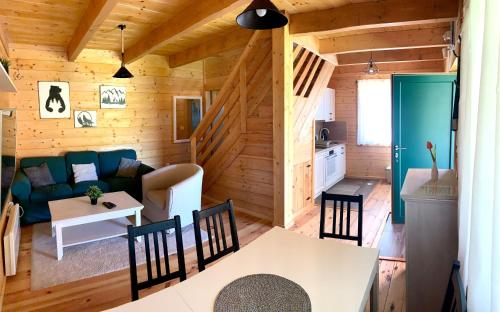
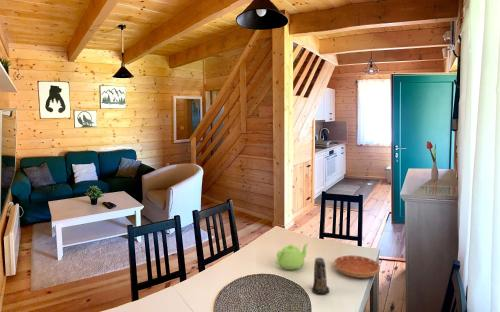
+ saucer (356, 266)
+ teapot (292, 255)
+ candle (320, 275)
